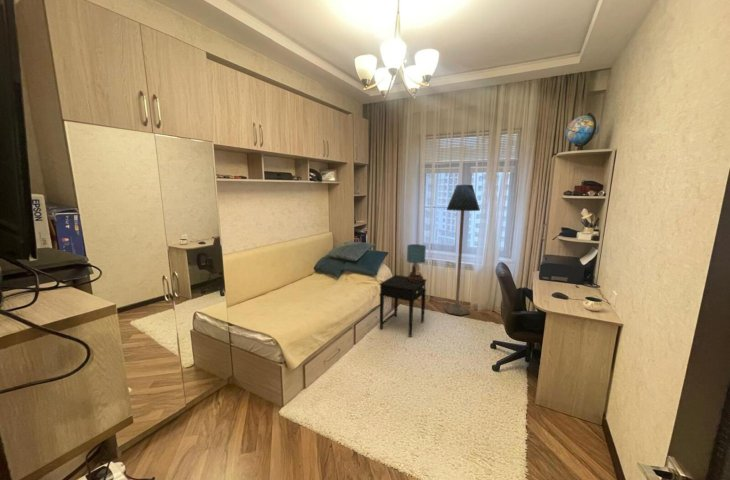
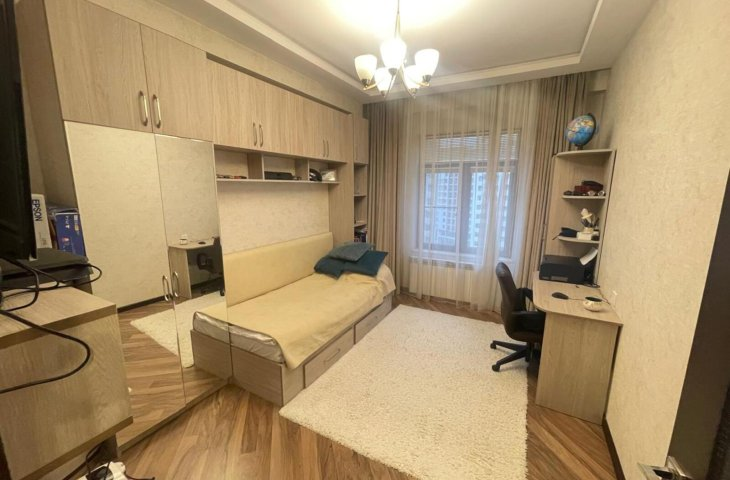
- floor lamp (460, 249)
- side table (403, 299)
- table lamp (415, 262)
